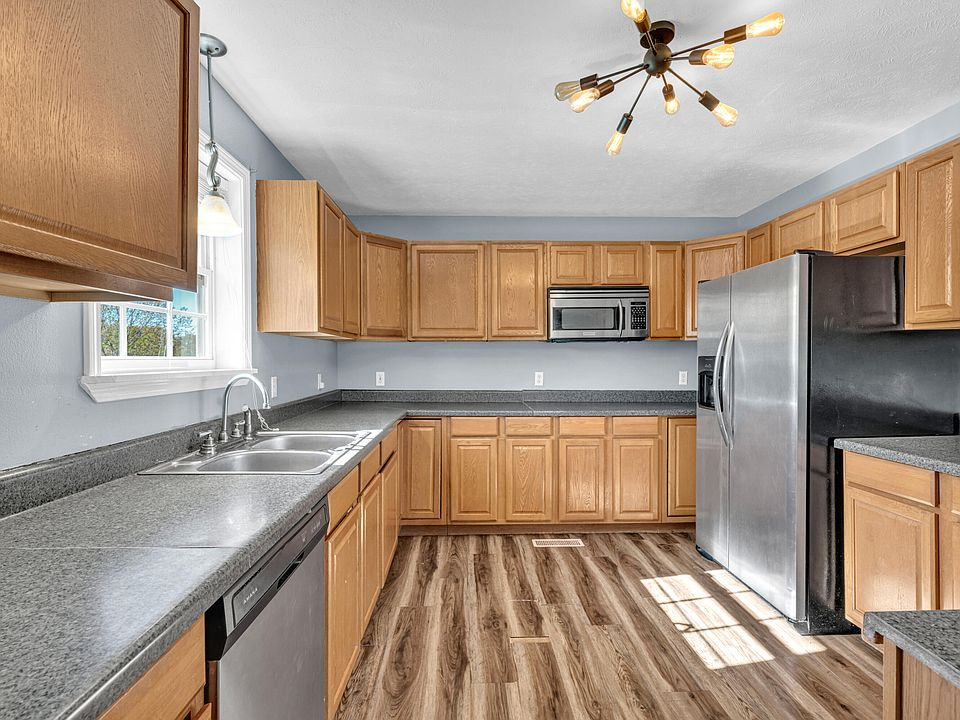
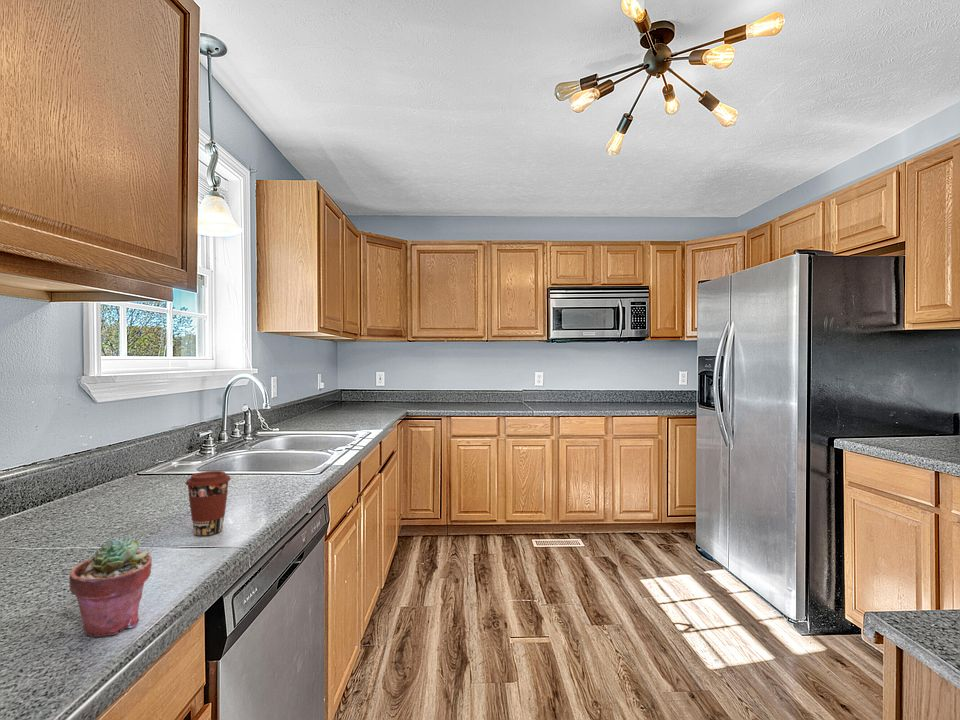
+ potted succulent (112, 582)
+ coffee cup (208, 502)
